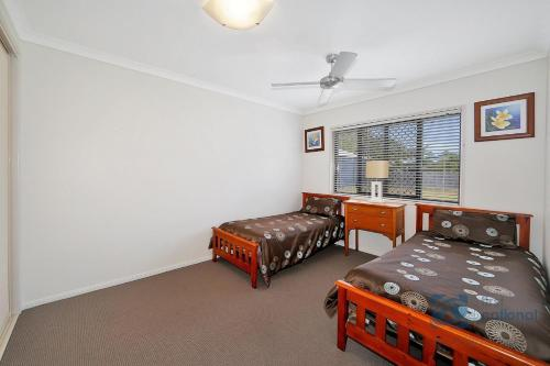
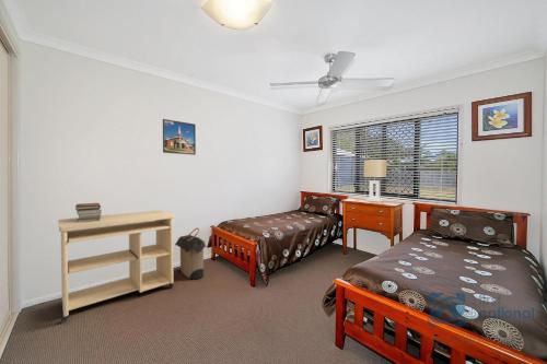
+ book stack (89, 211)
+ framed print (179, 138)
+ desk (120, 255)
+ laundry hamper (190, 250)
